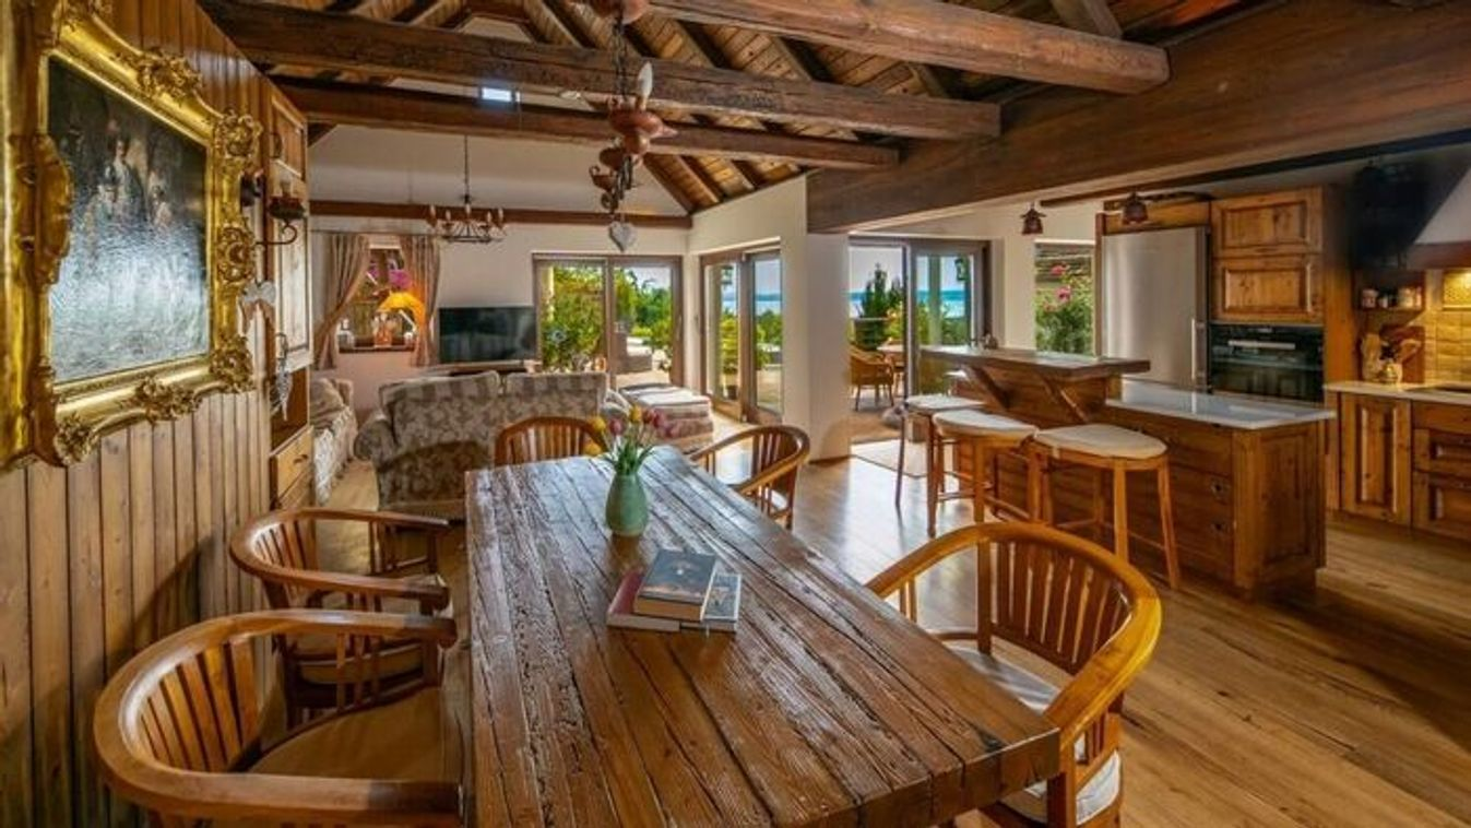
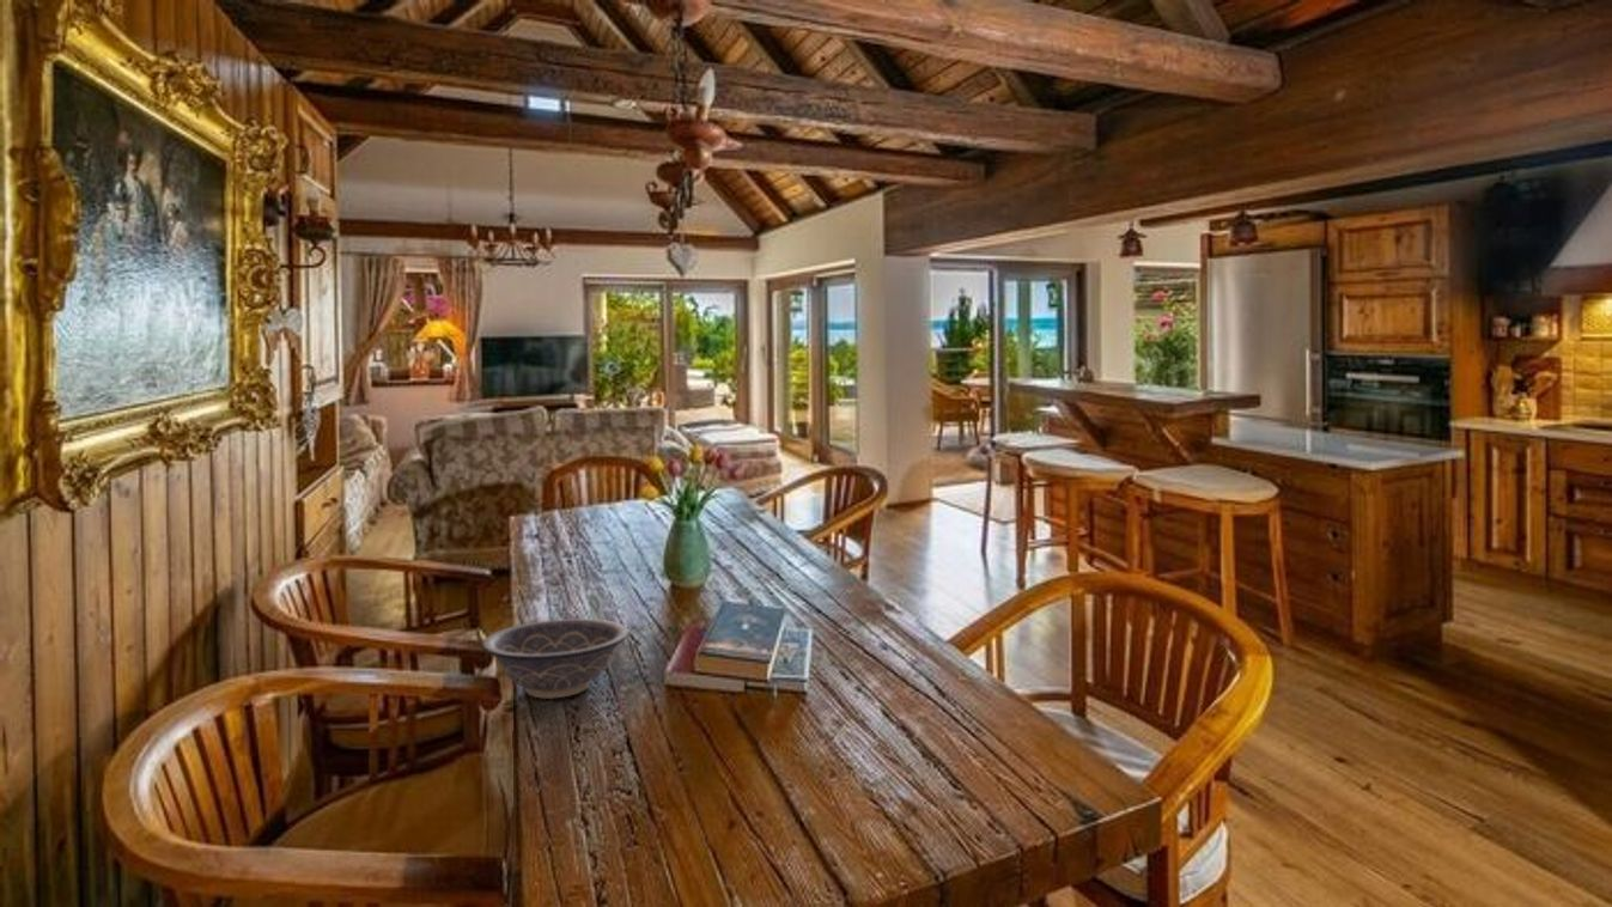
+ decorative bowl (556, 662)
